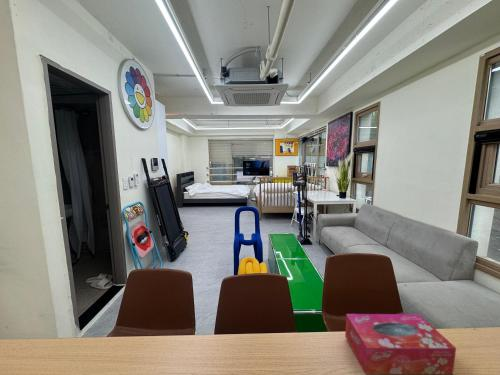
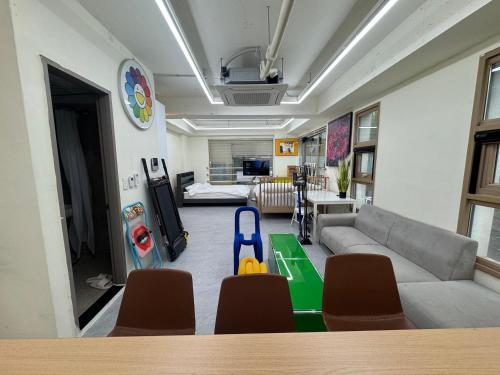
- tissue box (394, 341)
